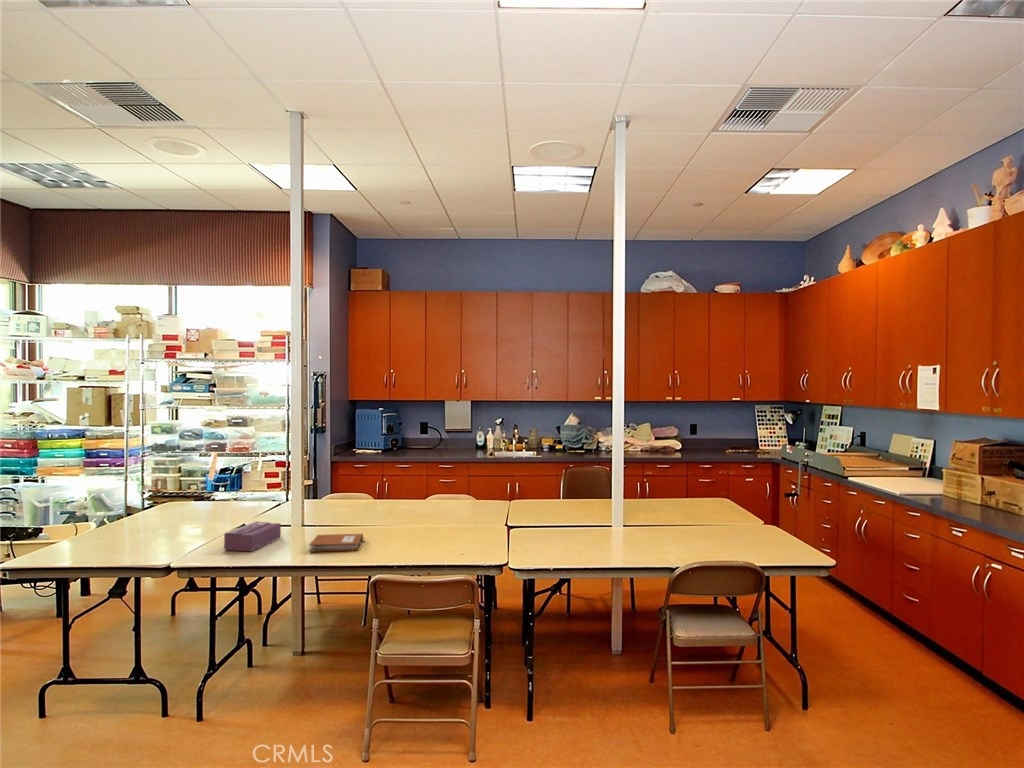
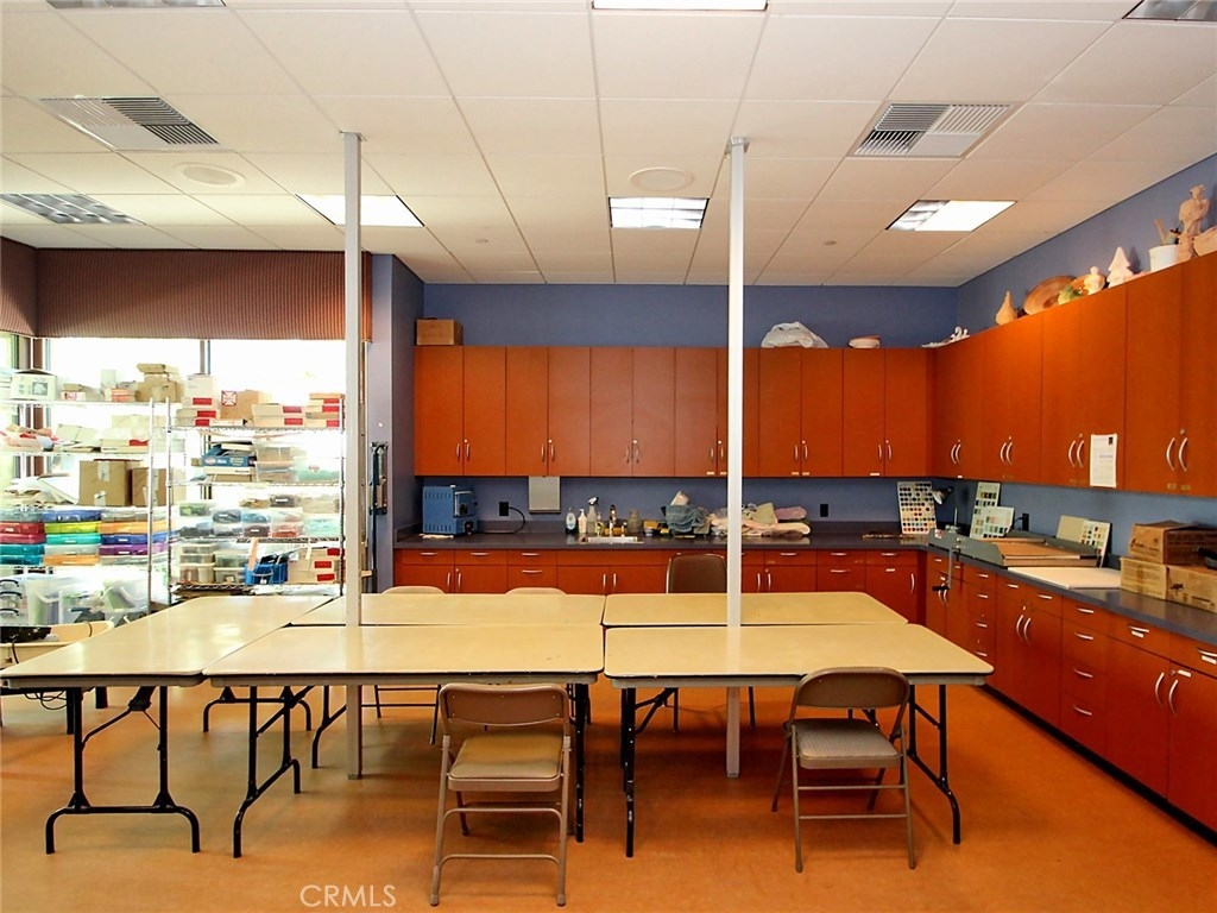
- notebook (338, 541)
- tissue box (253, 535)
